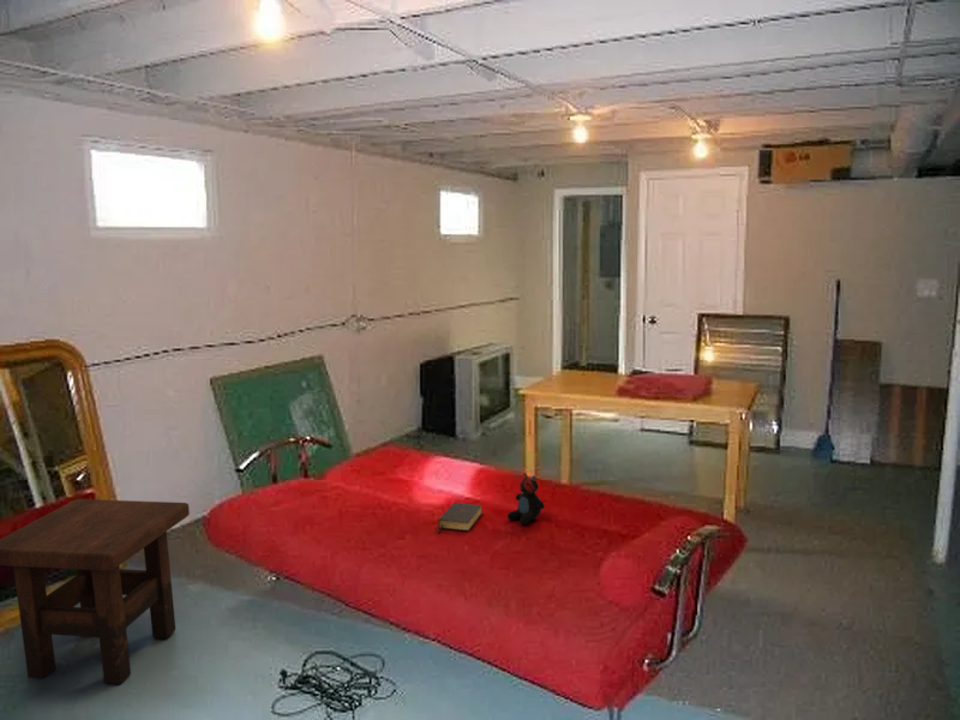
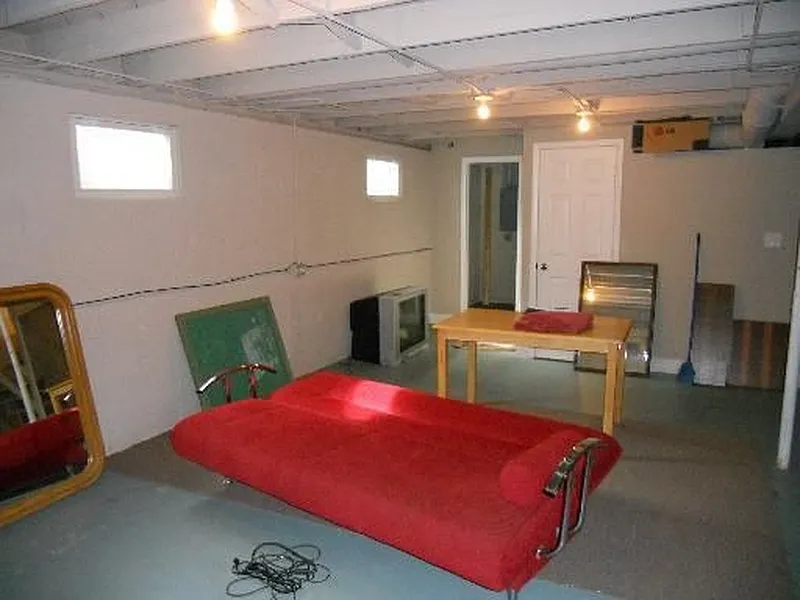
- bible (458, 518)
- teddy bear (524, 497)
- side table (98, 589)
